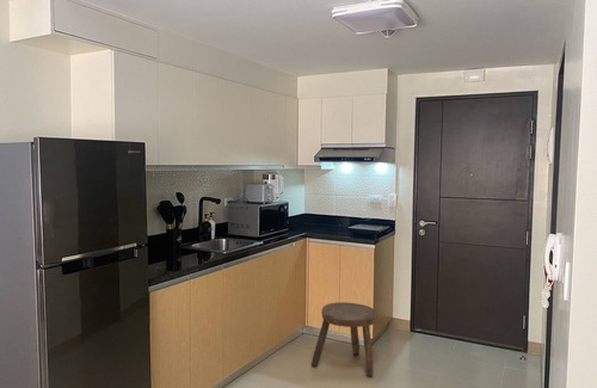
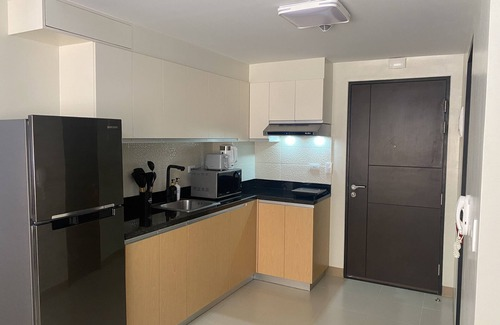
- stool (351, 337)
